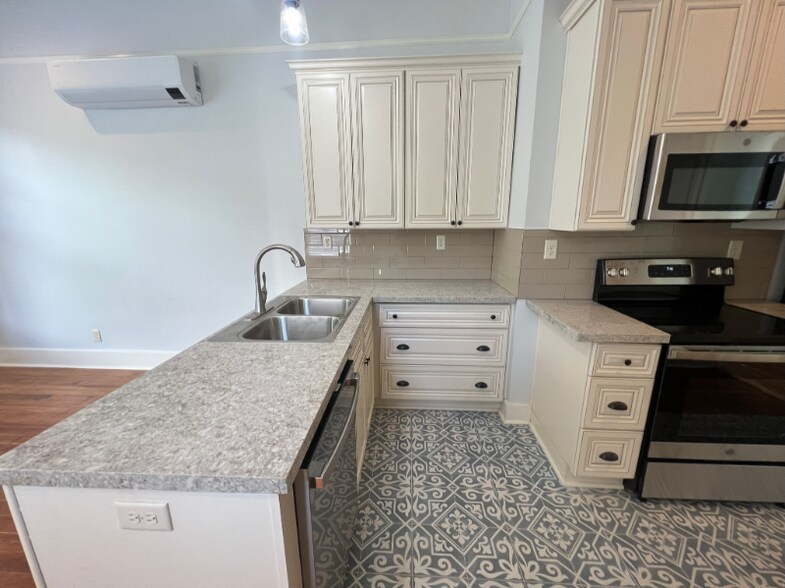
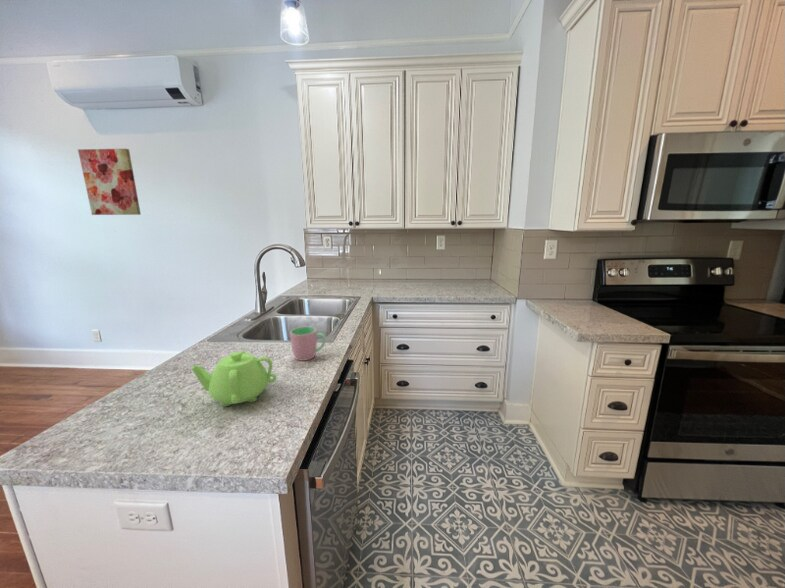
+ teapot (236, 375)
+ wall art (110, 182)
+ cup (308, 343)
